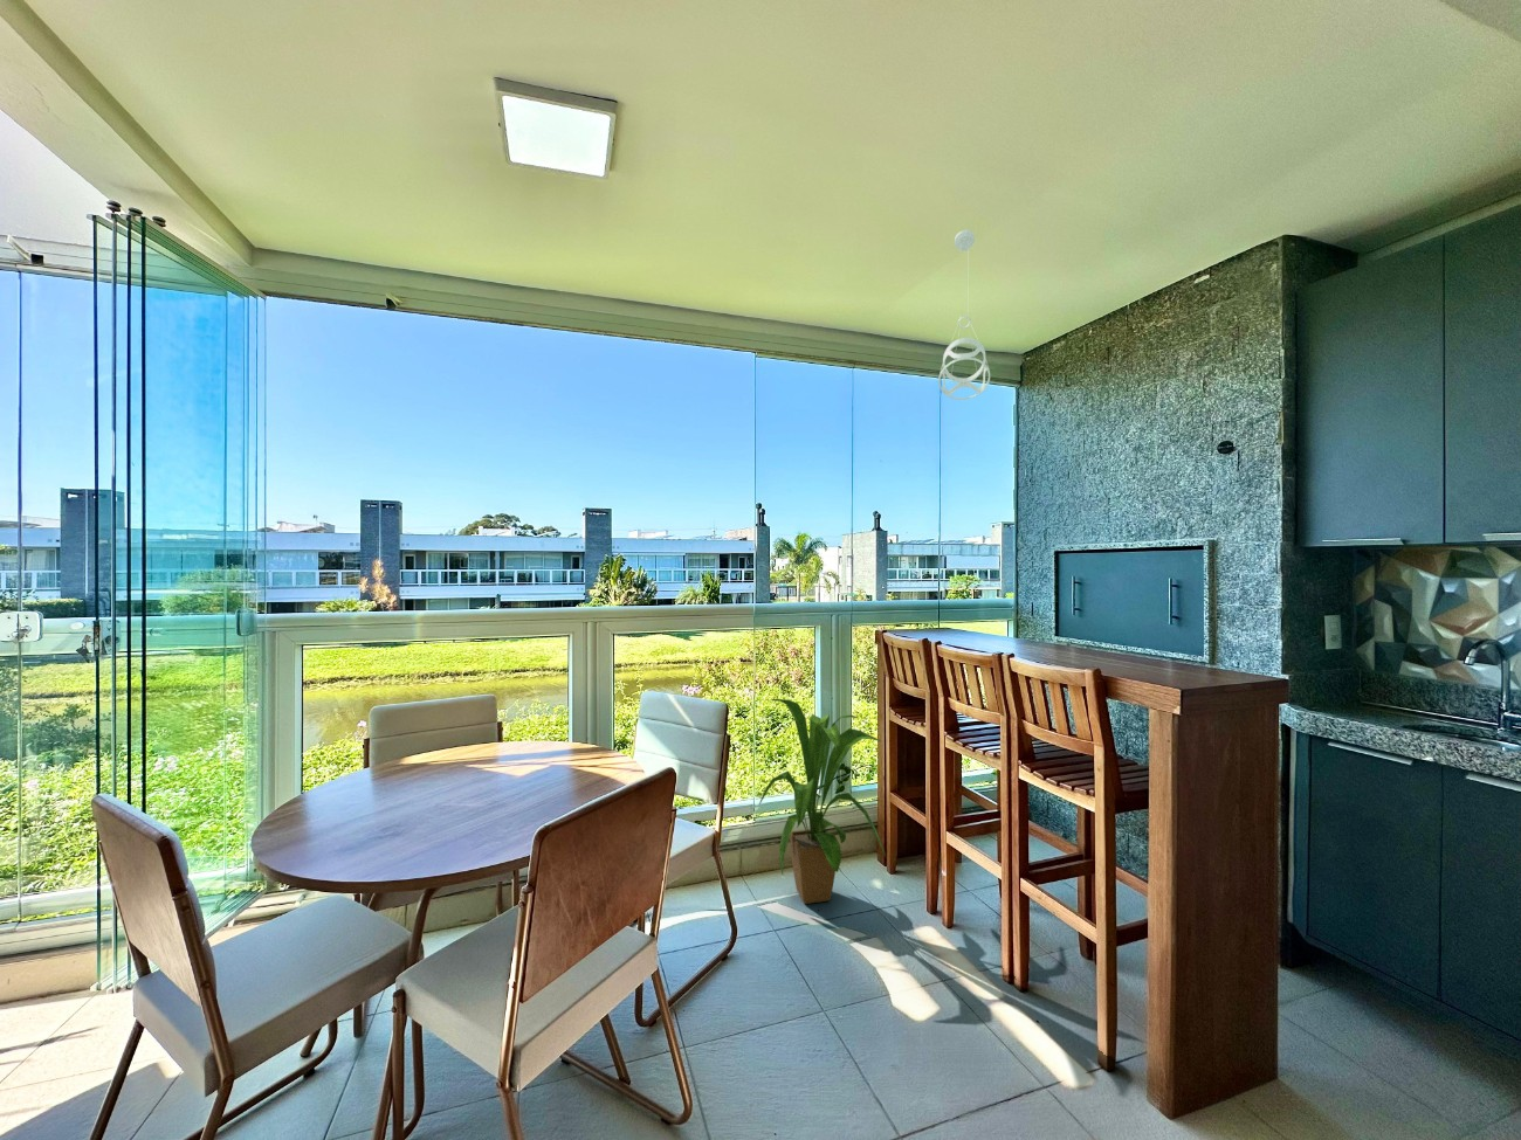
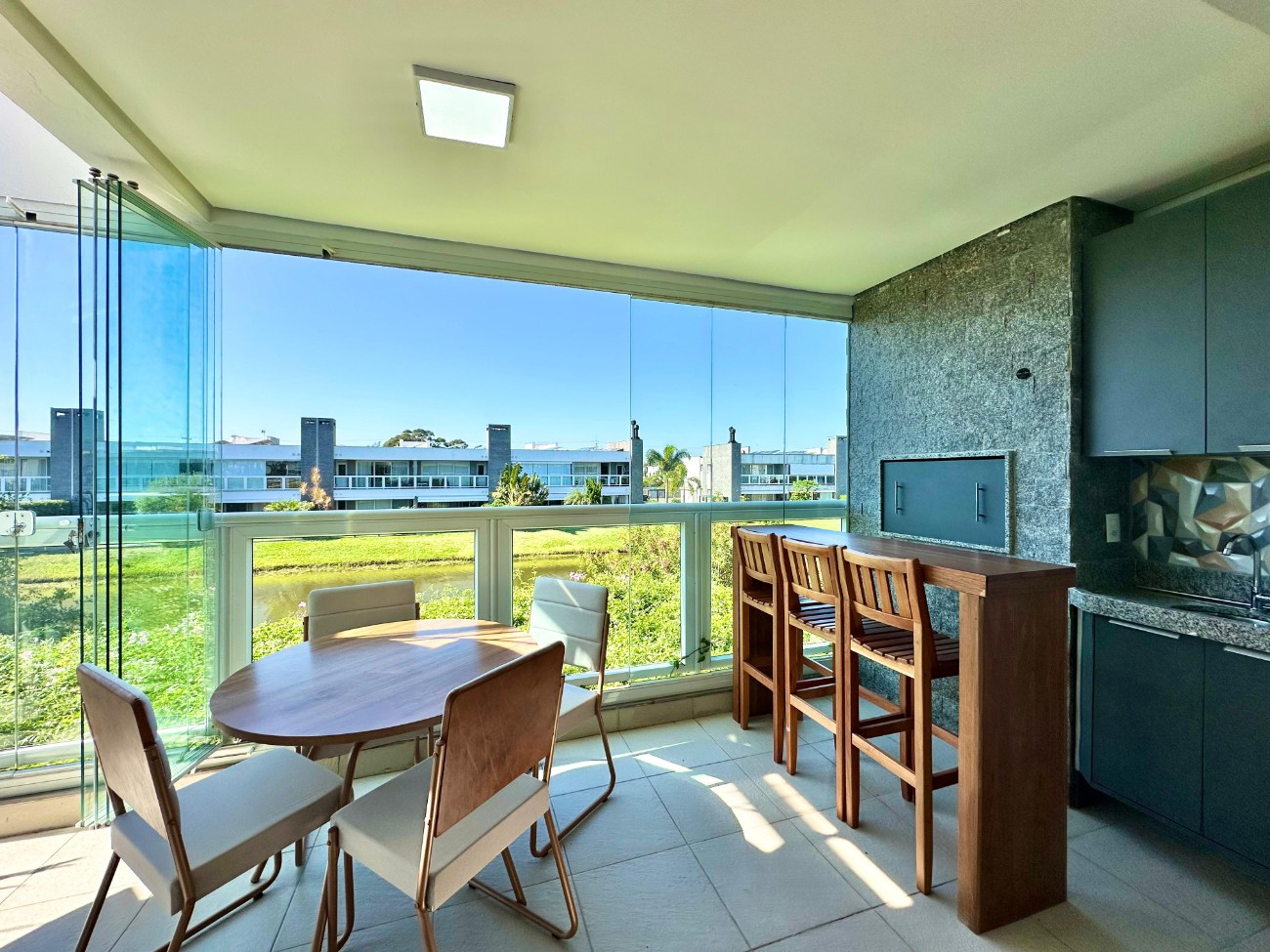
- pendant light (968, 310)
- house plant (828, 792)
